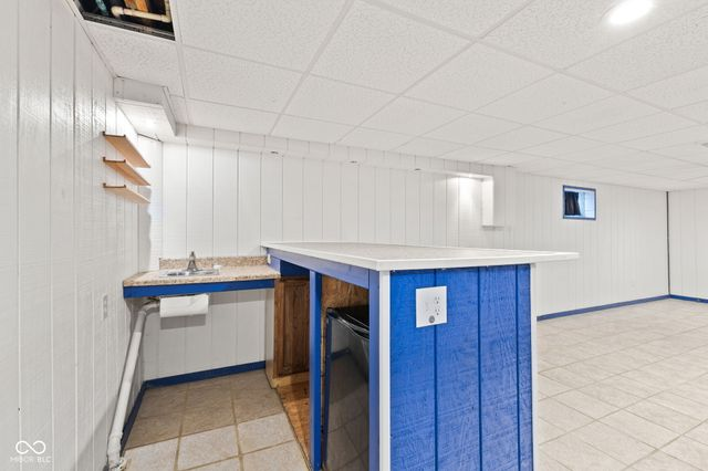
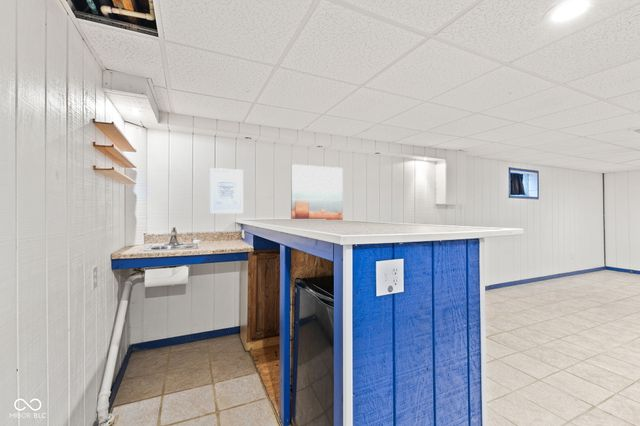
+ wall art (317, 194)
+ wall art (226, 191)
